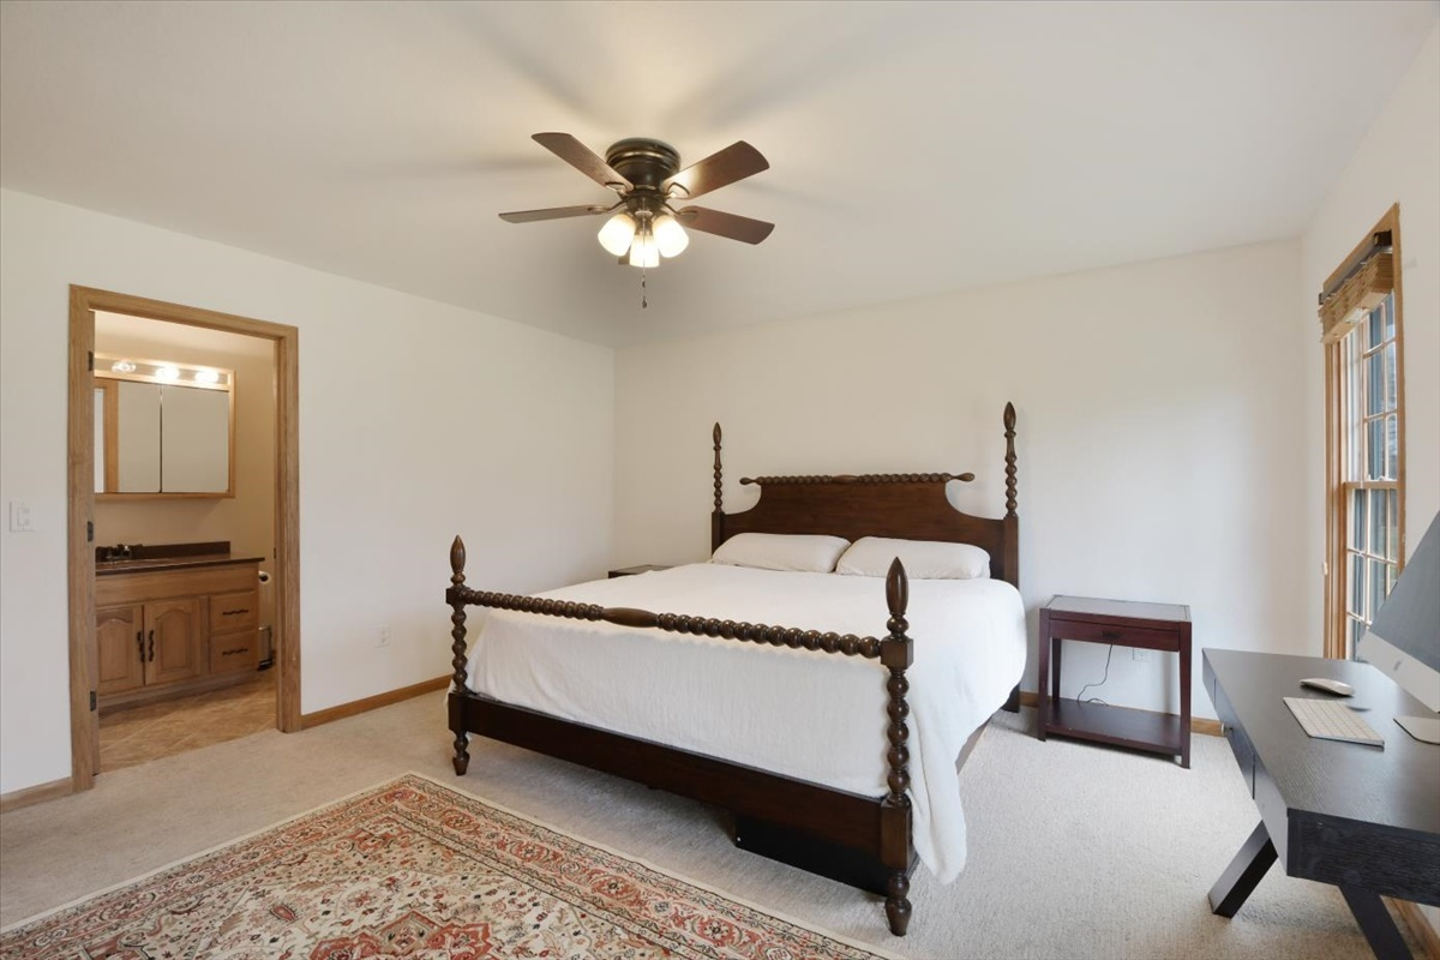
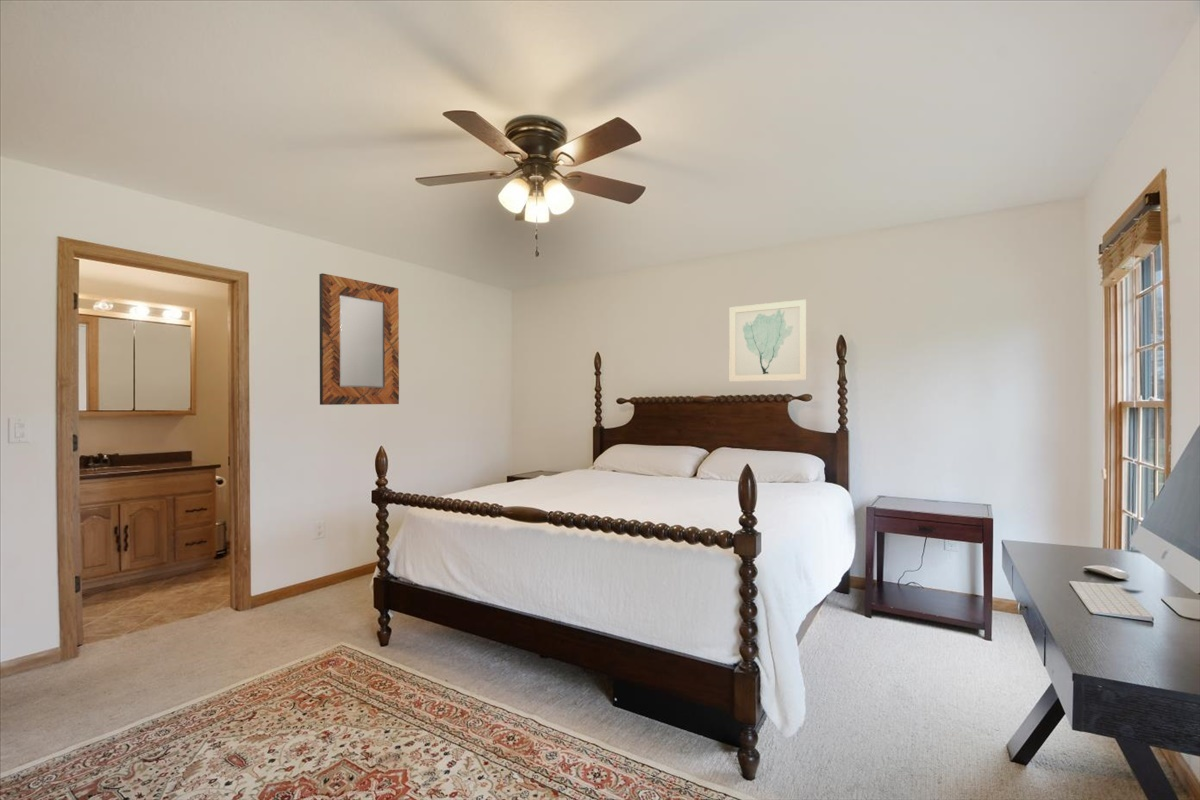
+ wall art (766, 342)
+ home mirror (361, 342)
